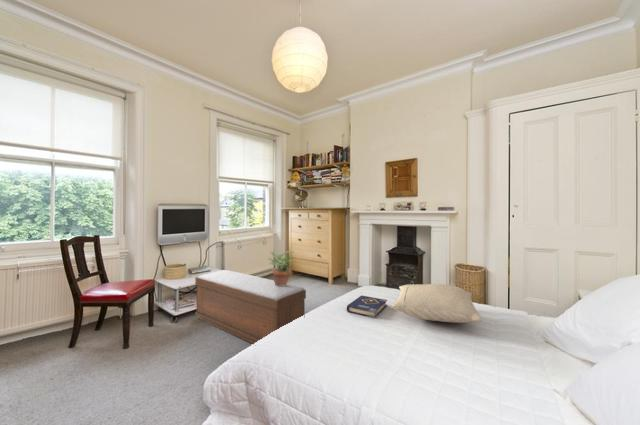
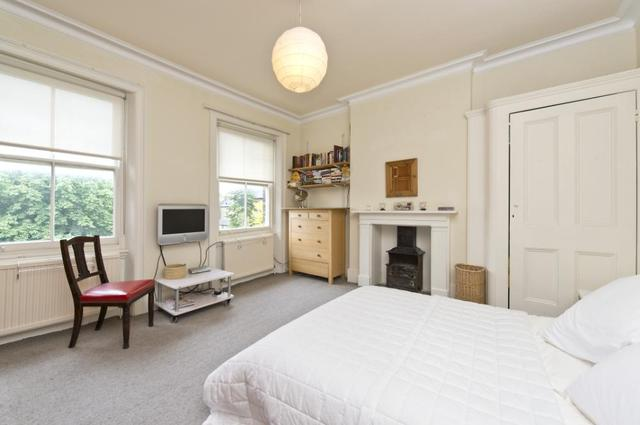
- bench (246, 303)
- potted plant (276, 267)
- pillow (433, 300)
- book (367, 305)
